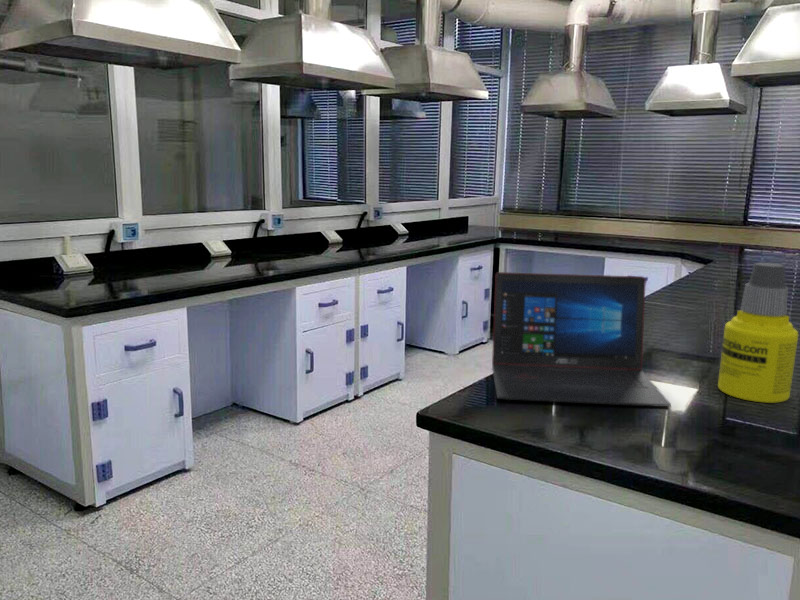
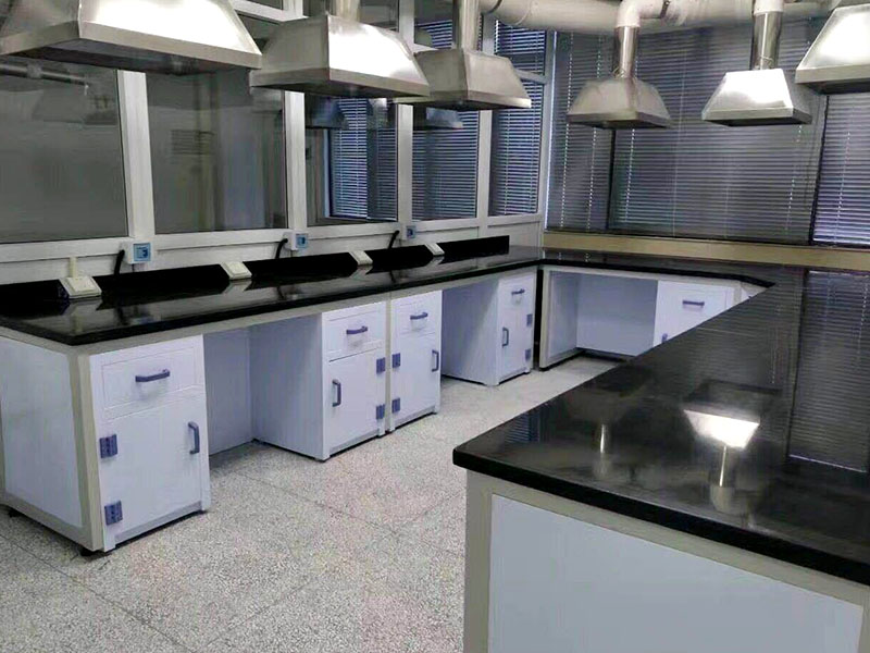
- bottle (760, 329)
- laptop (576, 334)
